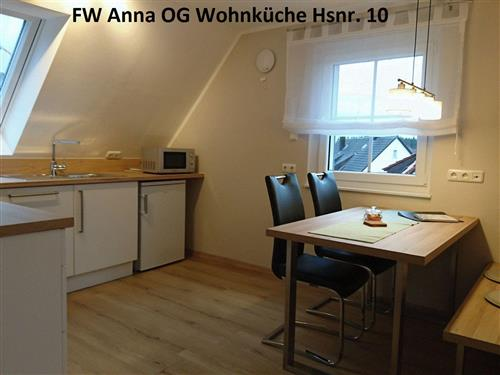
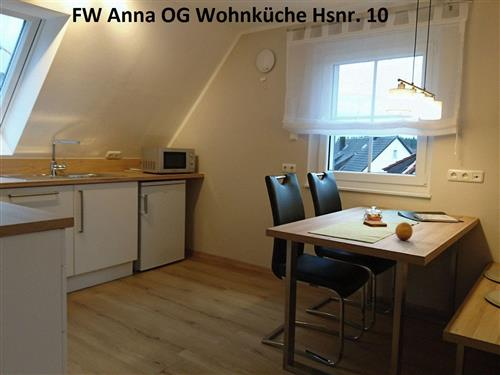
+ fruit (404, 231)
